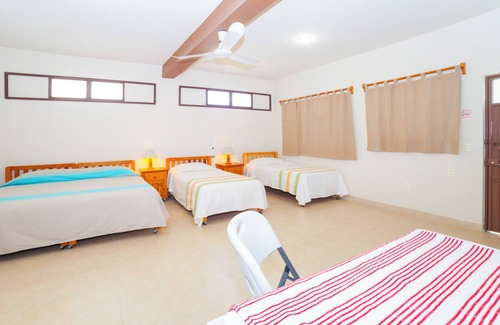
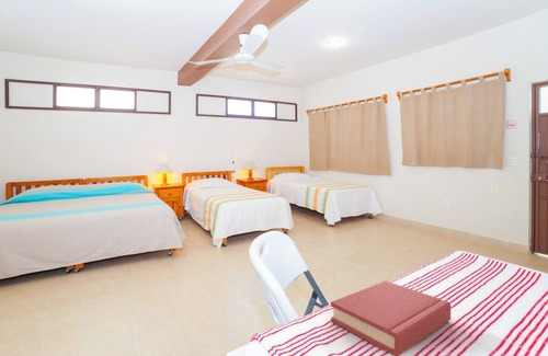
+ hardback book (390, 311)
